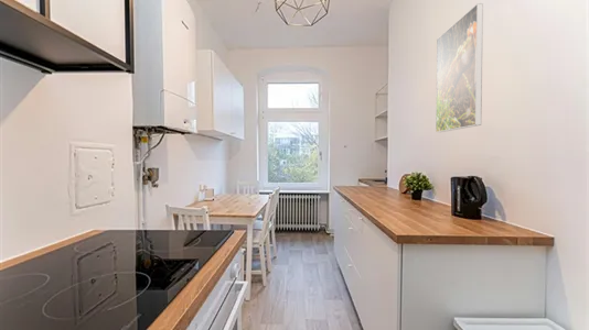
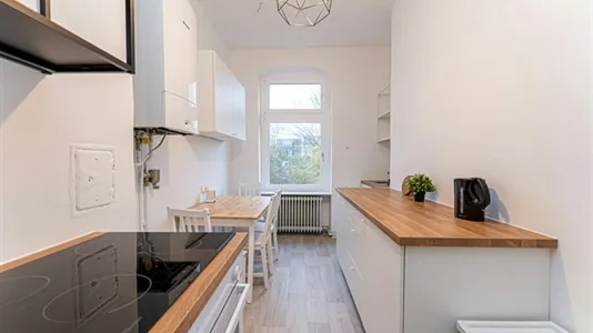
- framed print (456, 76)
